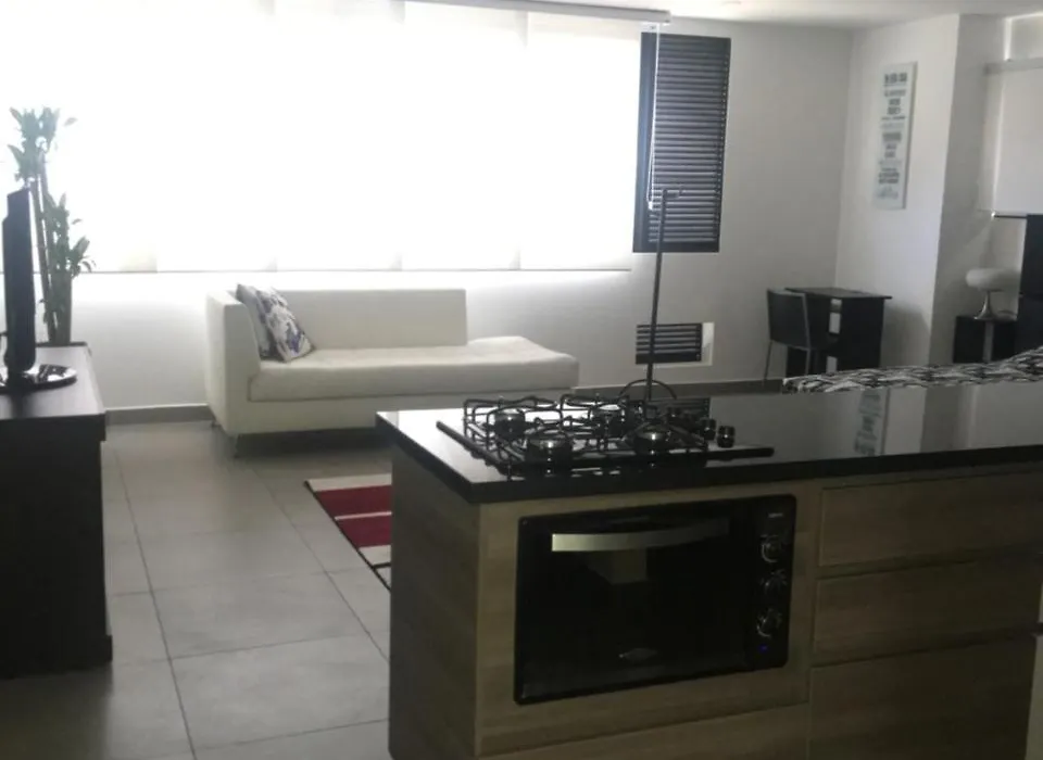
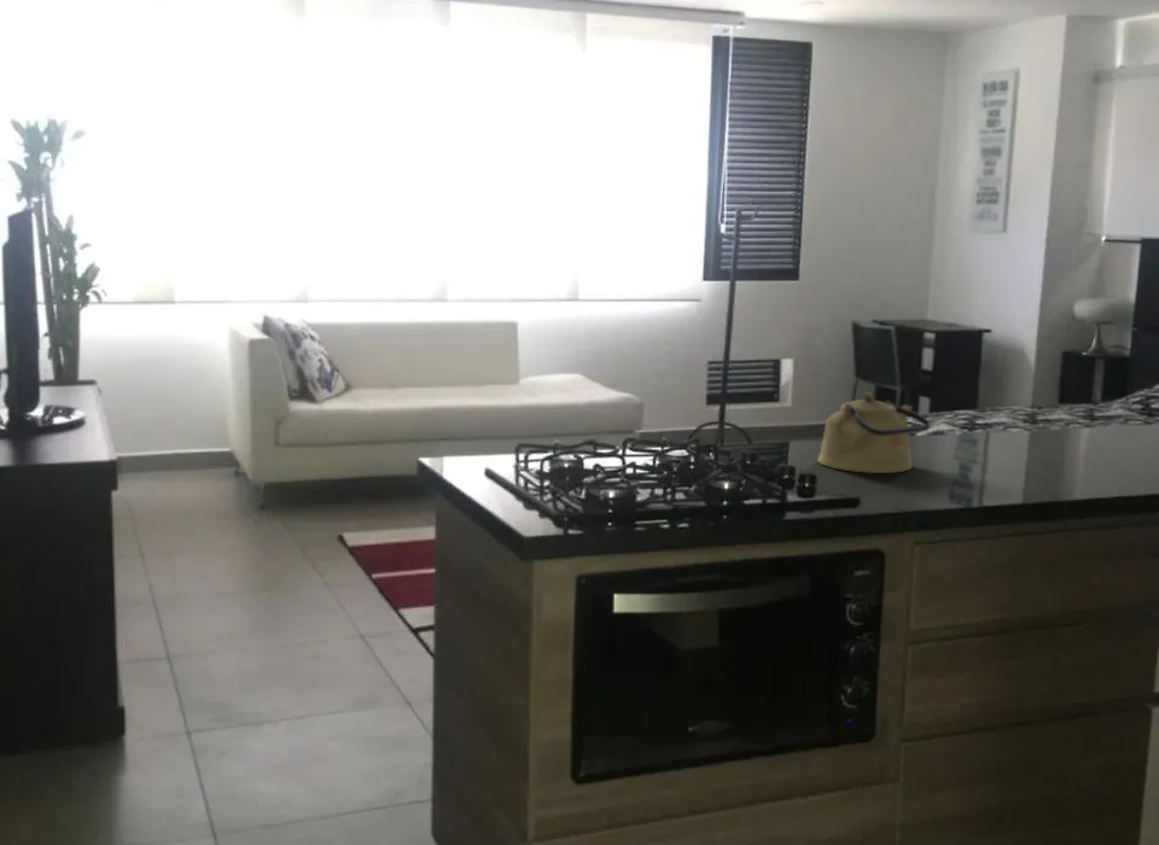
+ kettle (874, 427)
